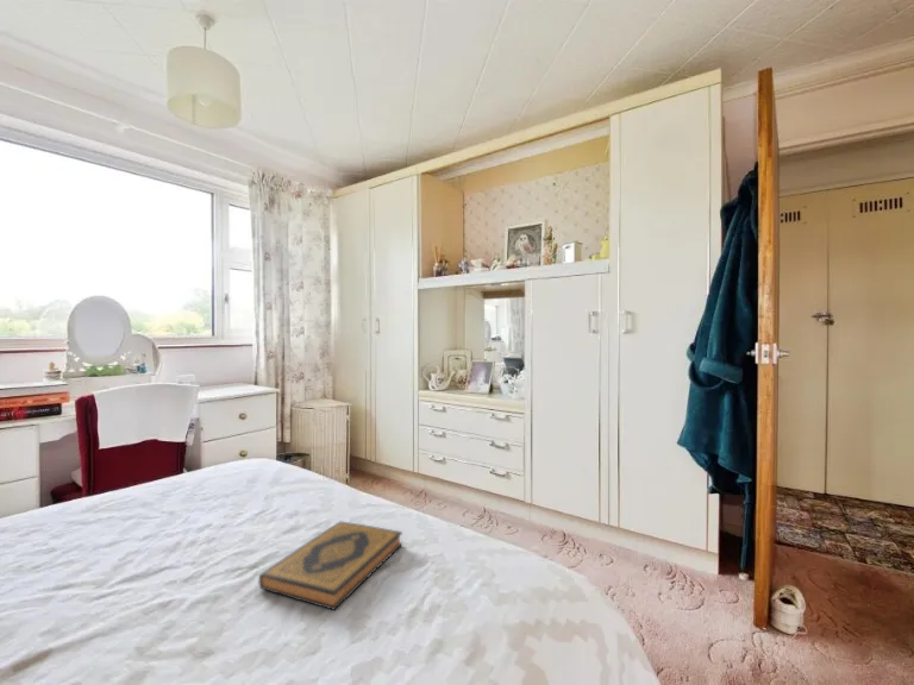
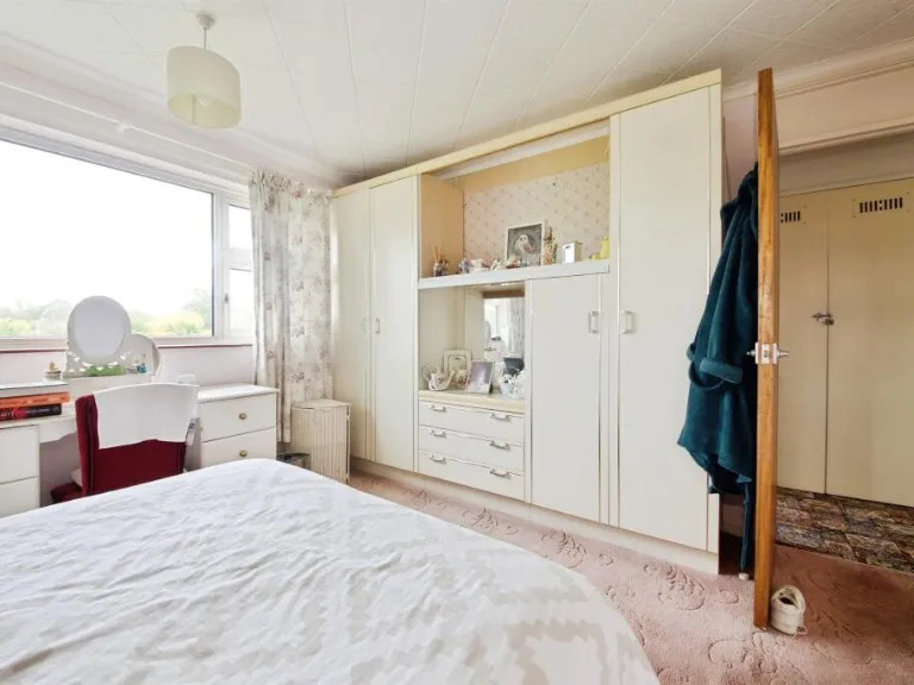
- hardback book (337, 558)
